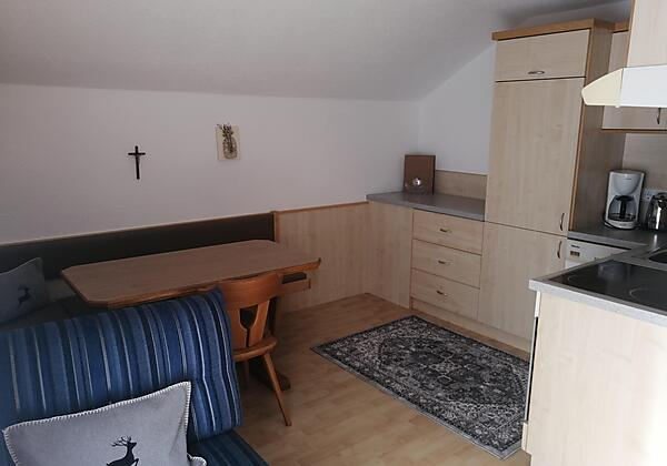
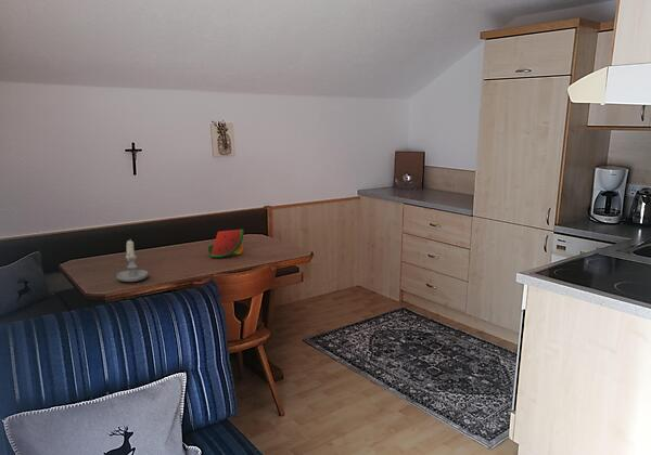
+ watermelon (226, 243)
+ candle (131, 259)
